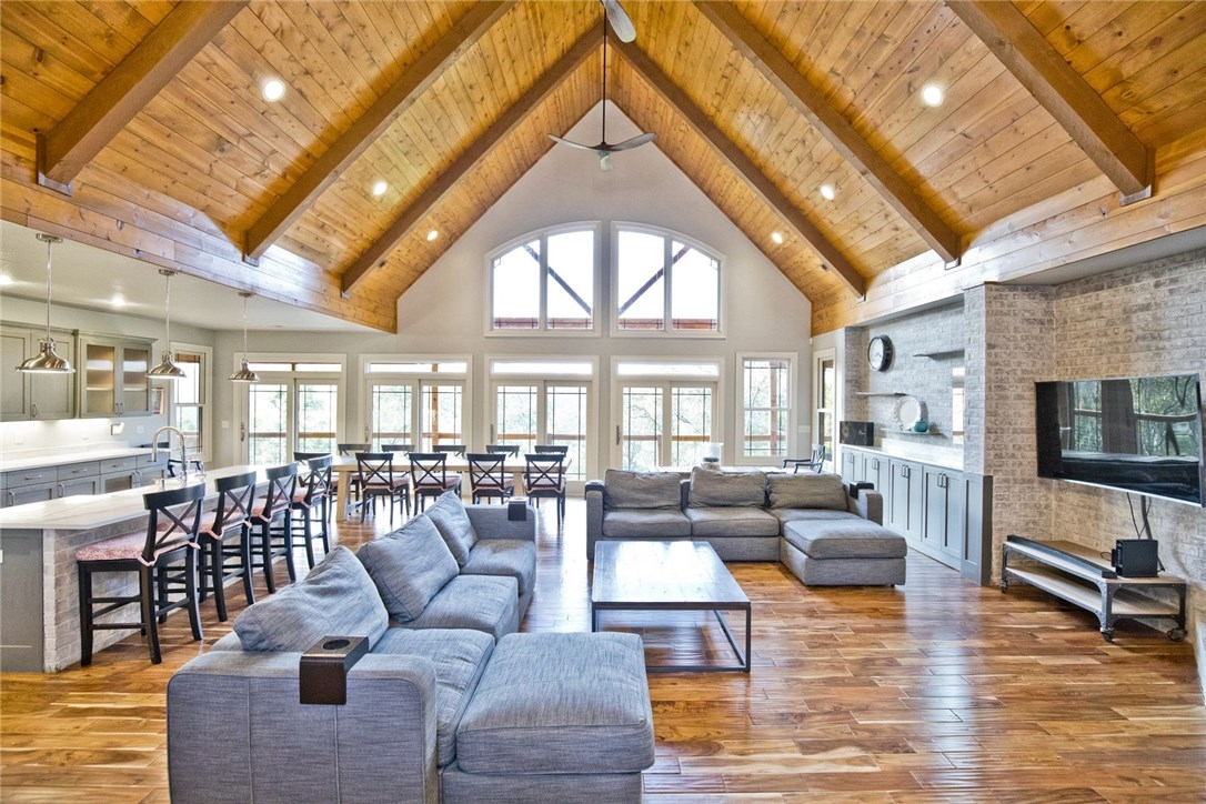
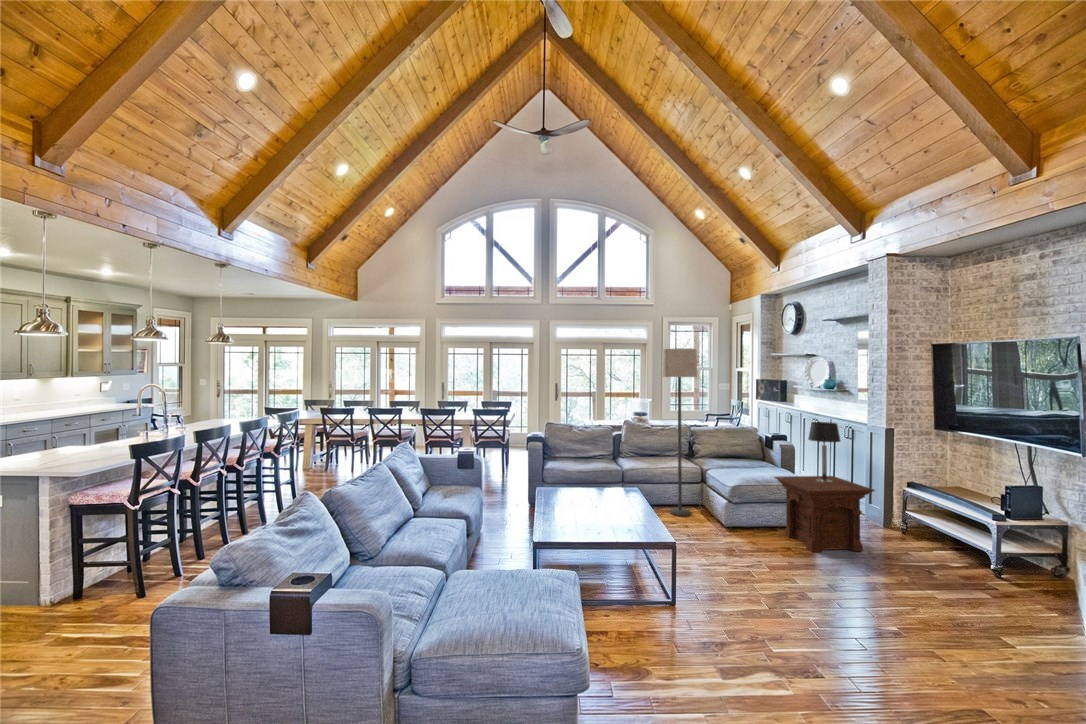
+ side table (821, 512)
+ lamp (679, 431)
+ table lamp (824, 451)
